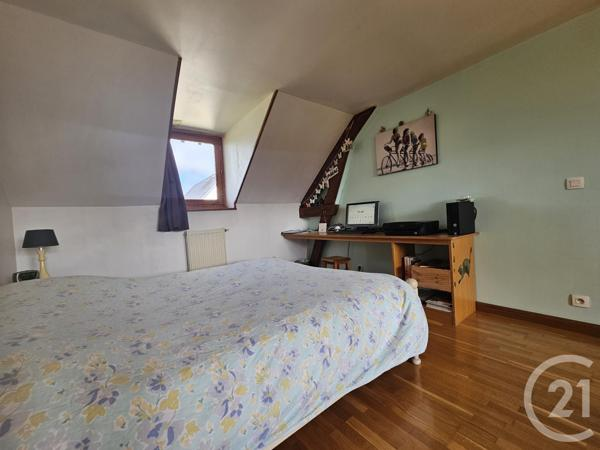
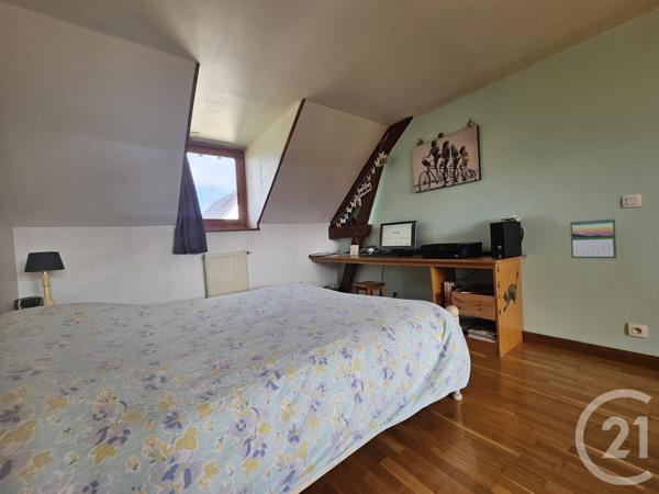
+ calendar (592, 238)
